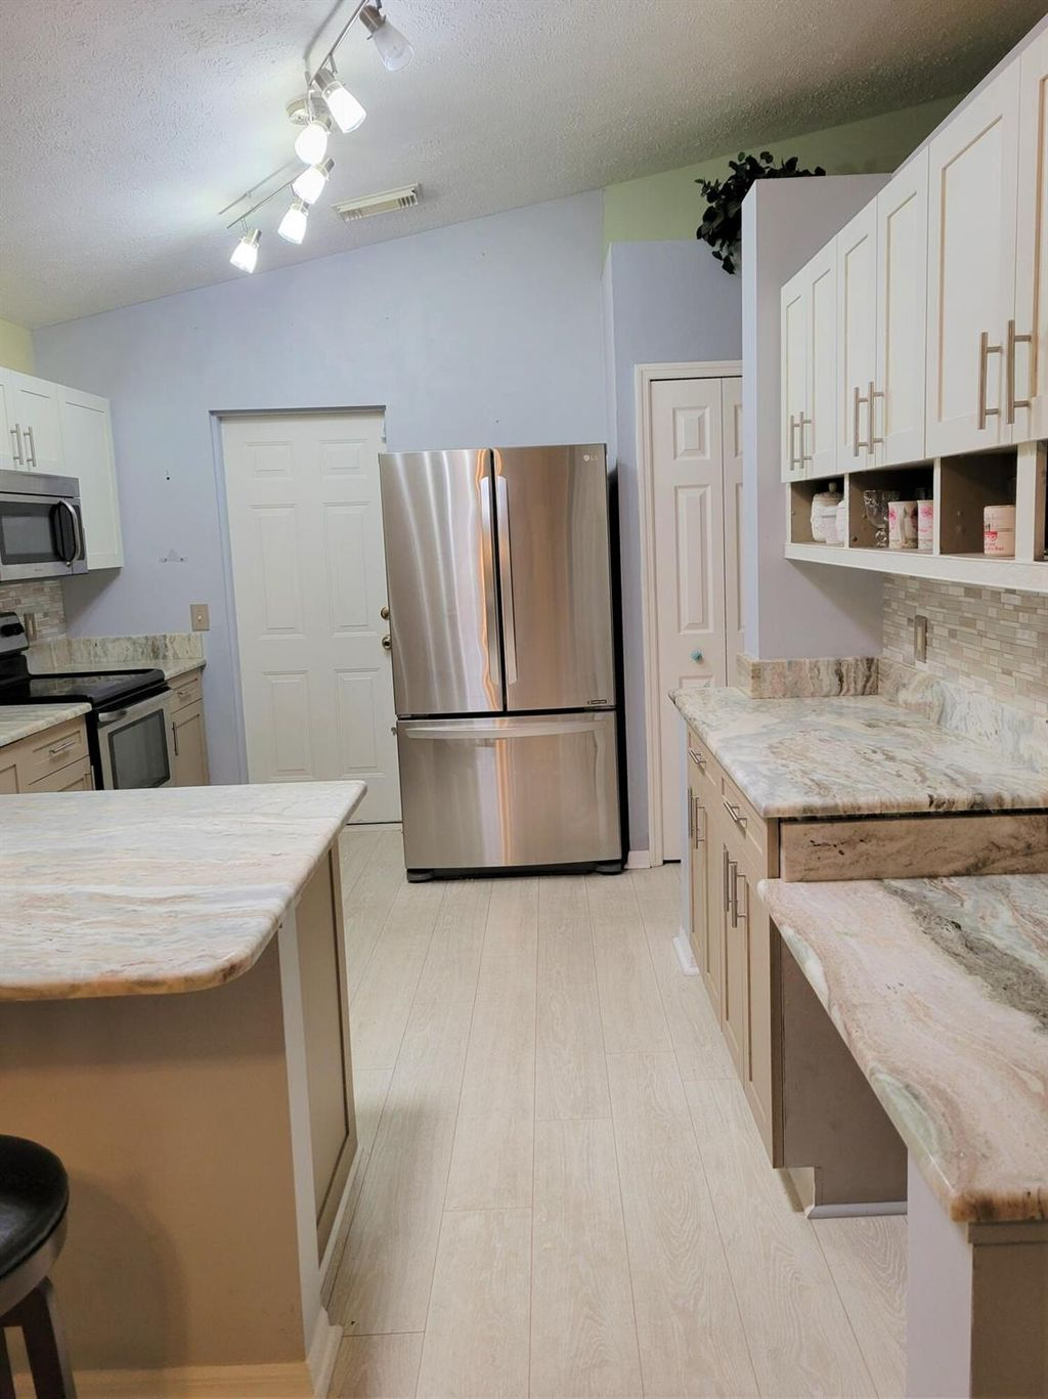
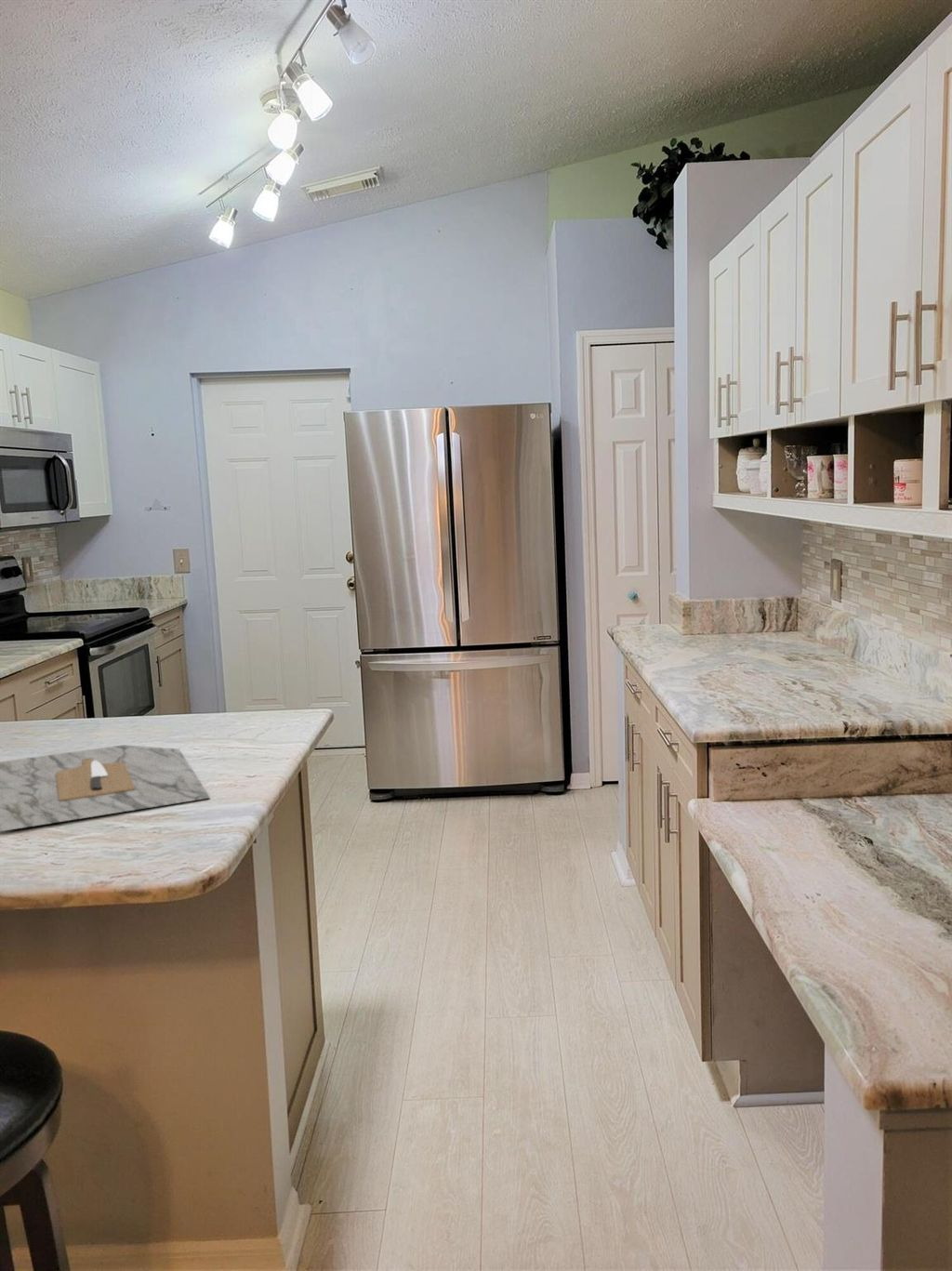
+ cutting board (93, 775)
